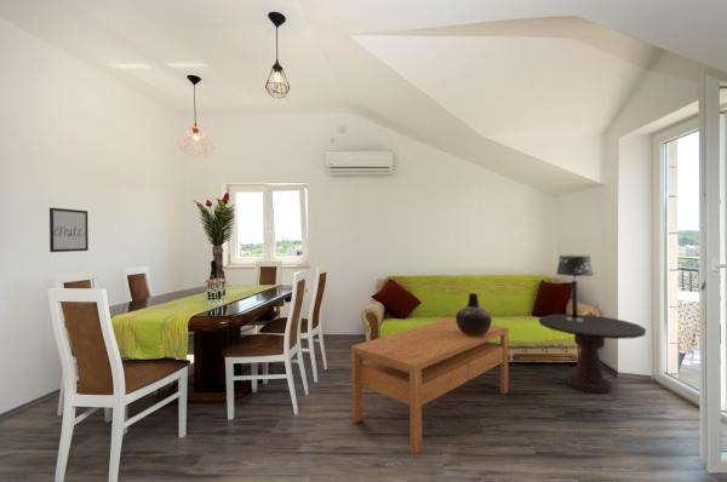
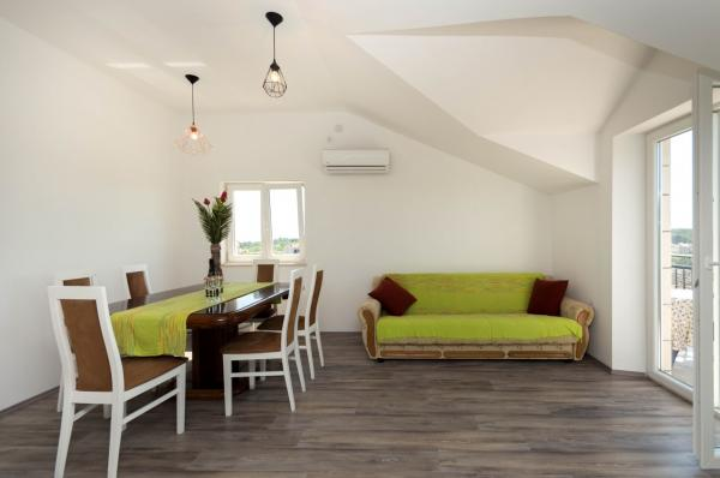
- side table (589, 354)
- wall art (69, 230)
- table lamp (574, 287)
- vase (473, 312)
- coffee table (436, 371)
